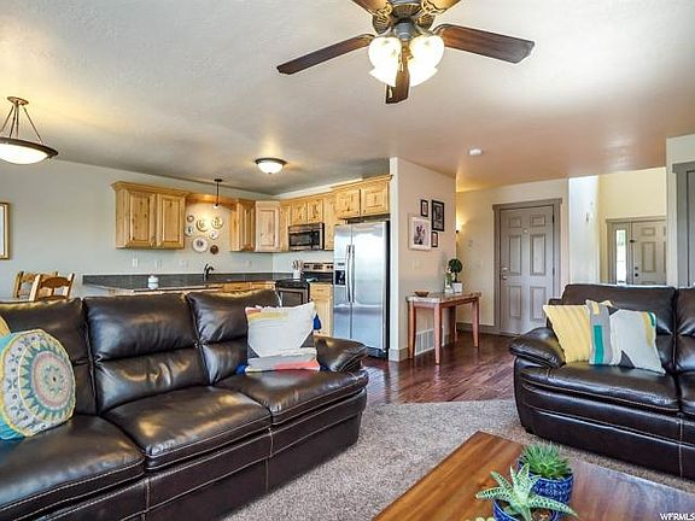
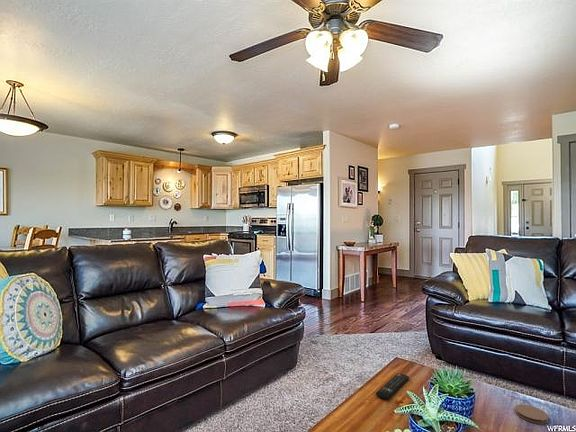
+ remote control (393, 385)
+ coaster (531, 413)
